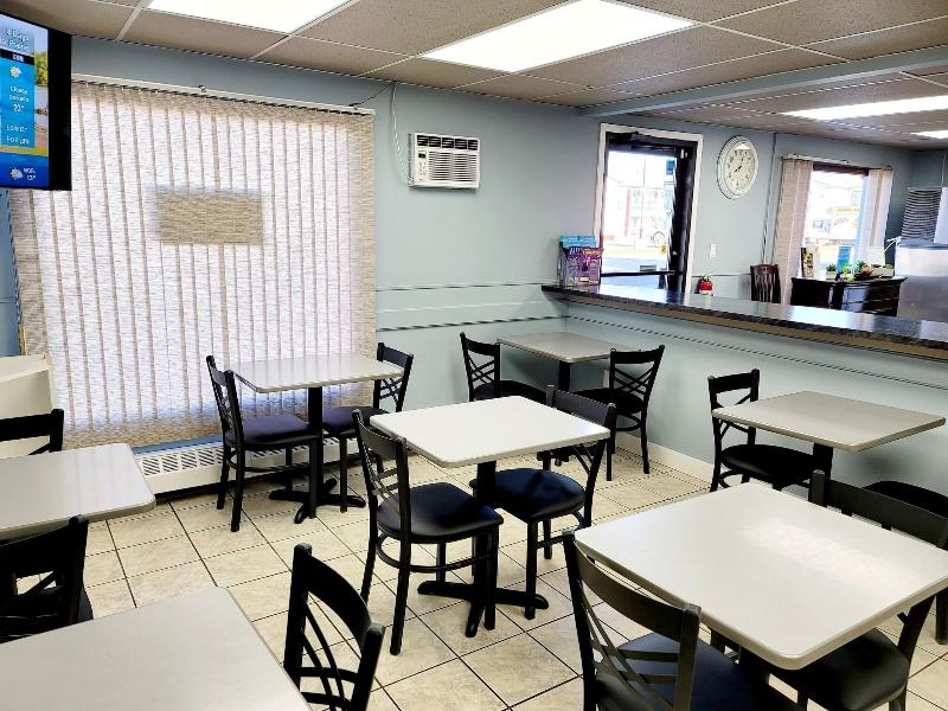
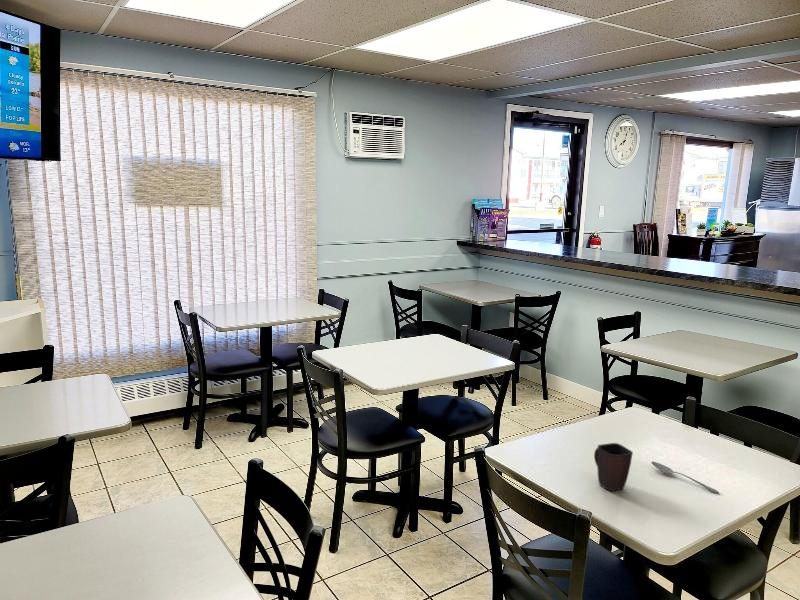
+ spoon (683, 475)
+ mug (608, 465)
